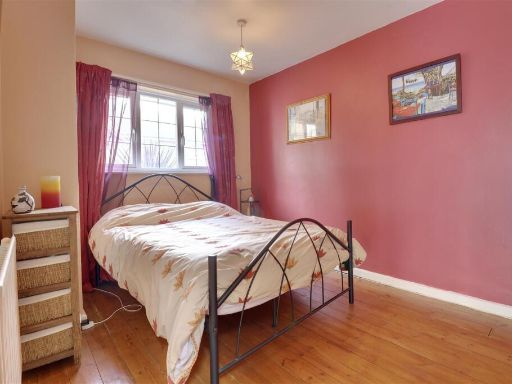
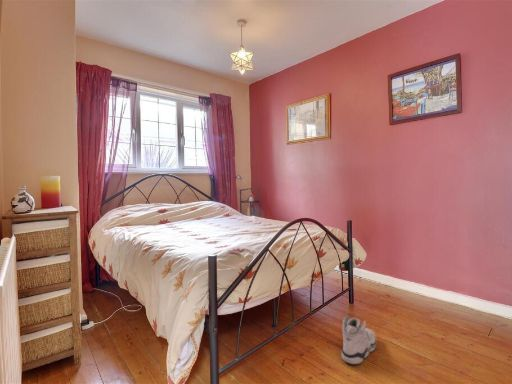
+ sneaker (359, 332)
